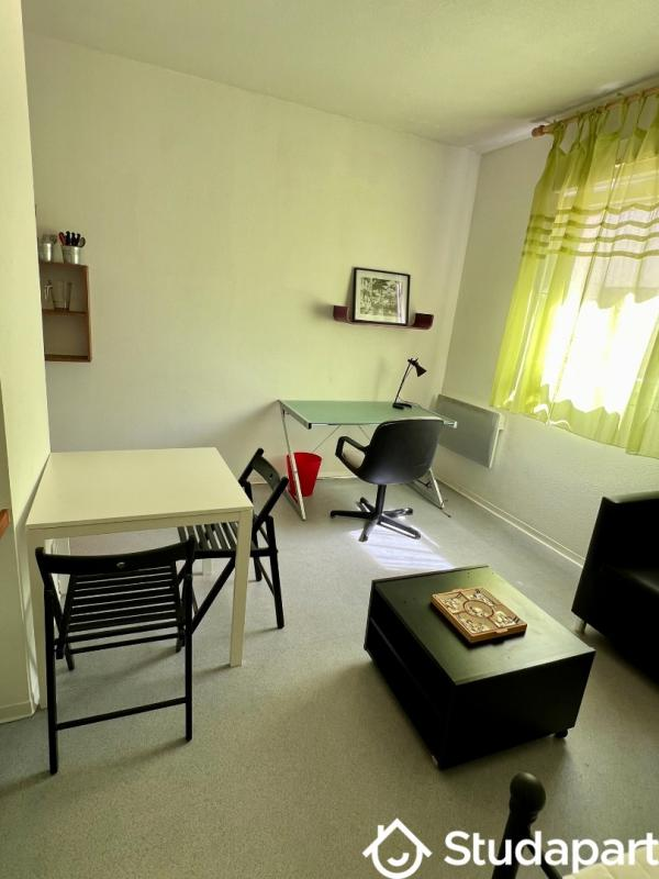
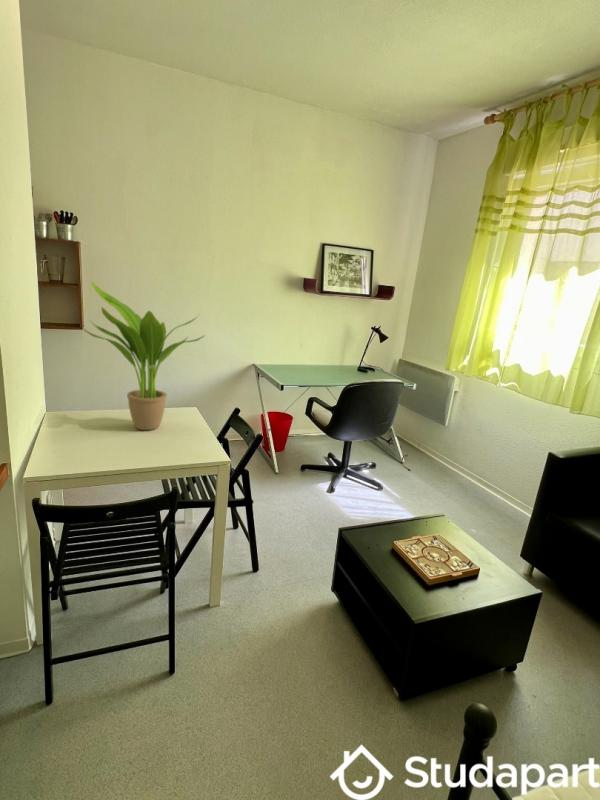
+ potted plant (139, 361)
